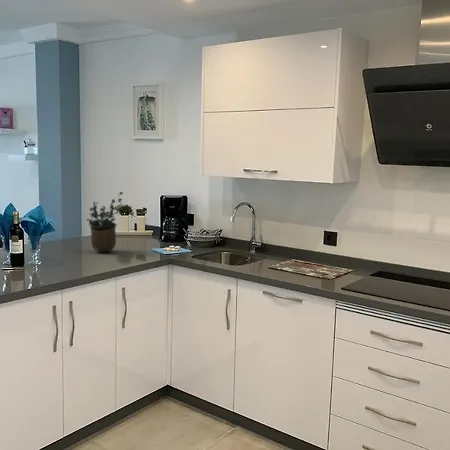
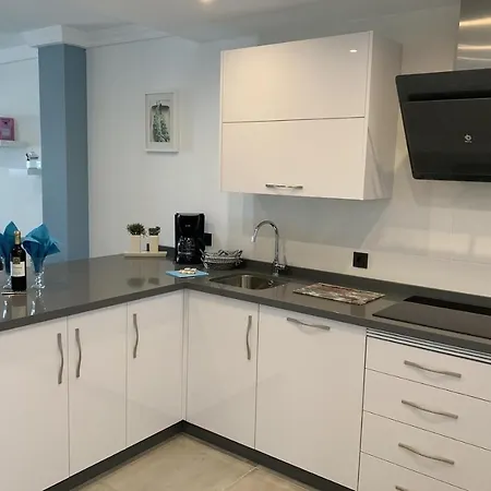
- potted plant (104, 222)
